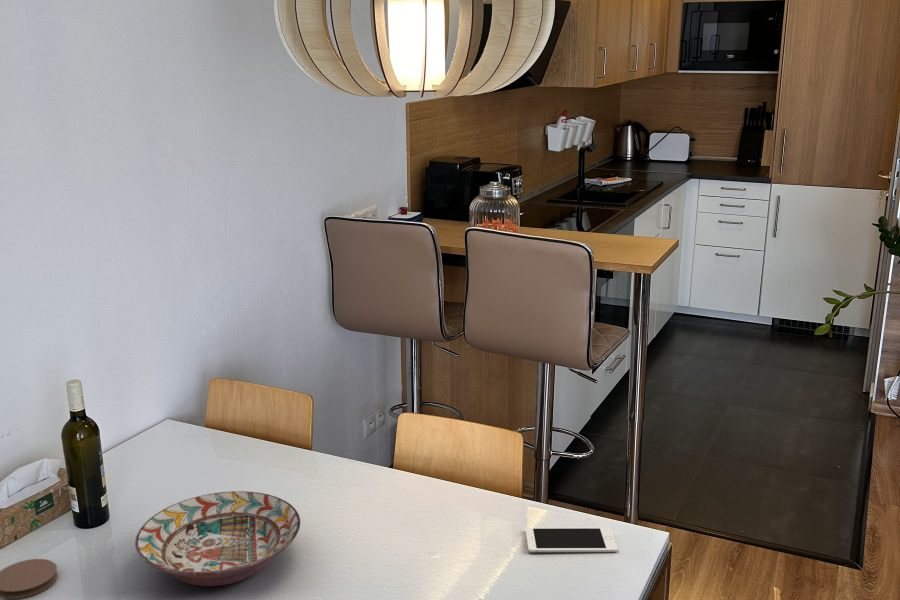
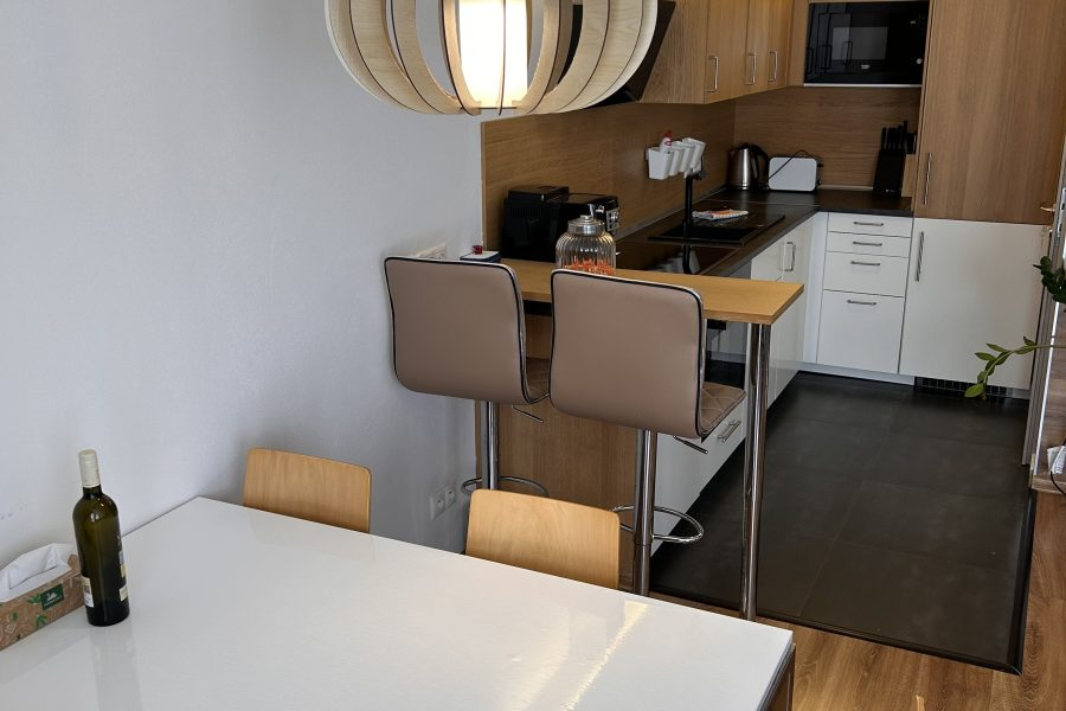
- coaster (25, 578)
- cell phone (570, 539)
- decorative bowl (220, 546)
